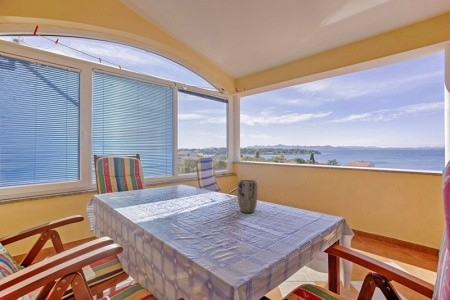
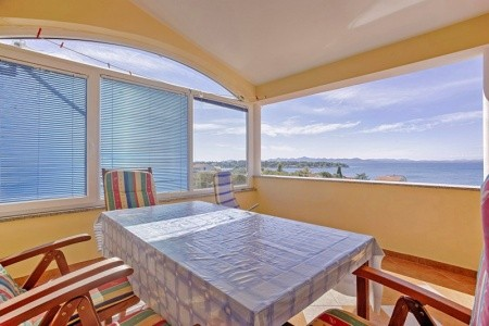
- plant pot (247, 195)
